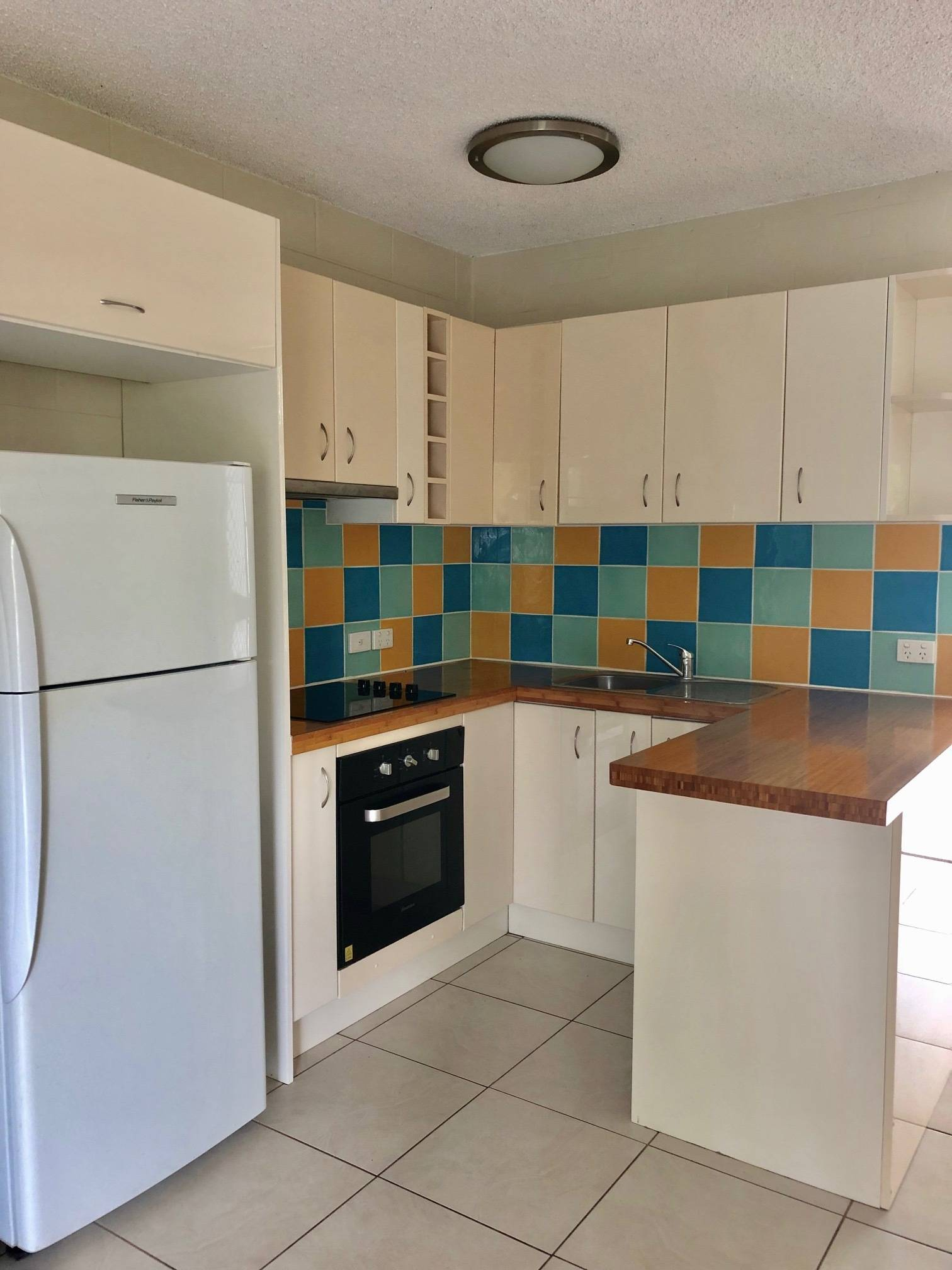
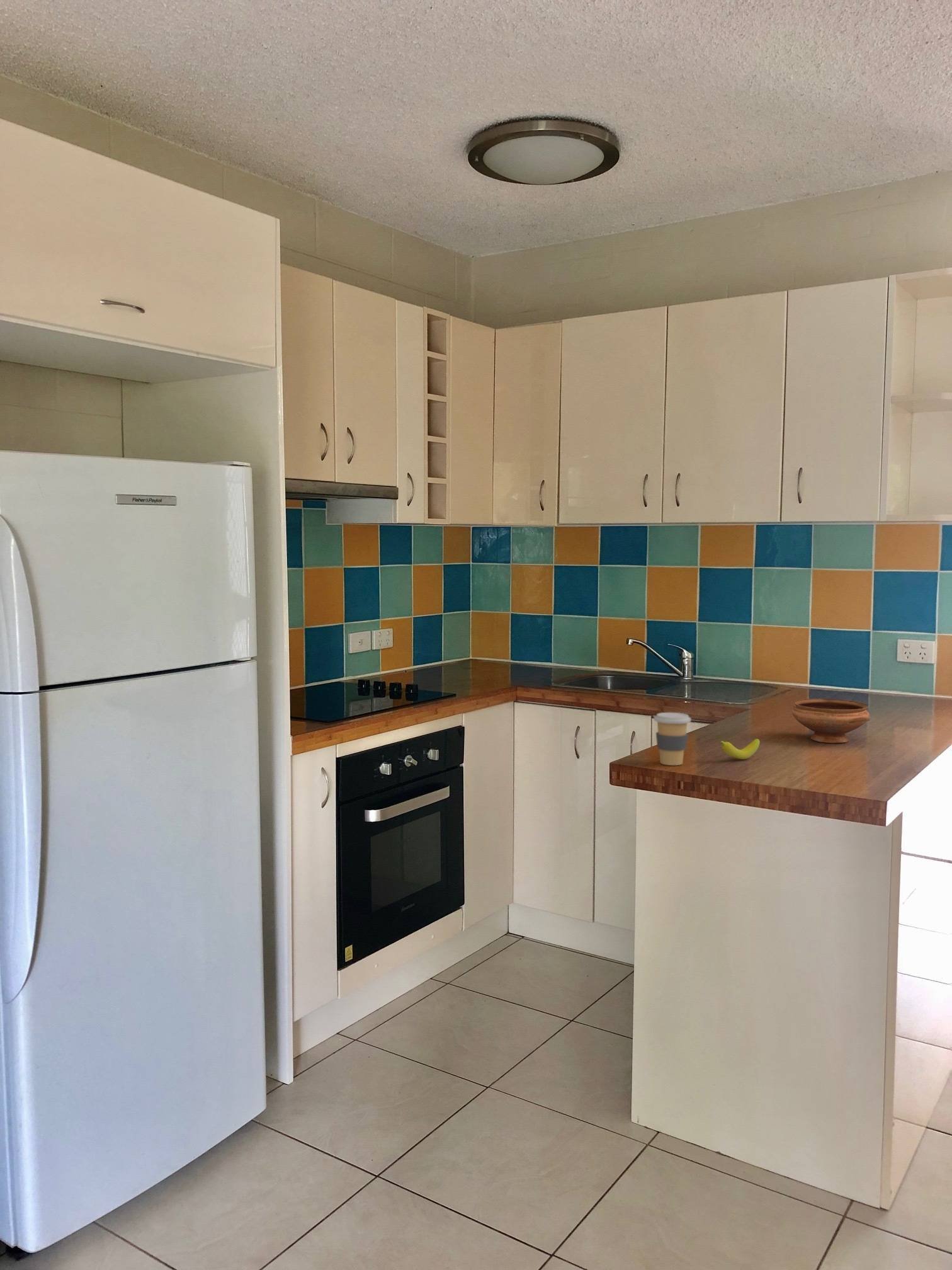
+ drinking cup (830, 722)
+ coffee cup (672, 739)
+ fruit (739, 750)
